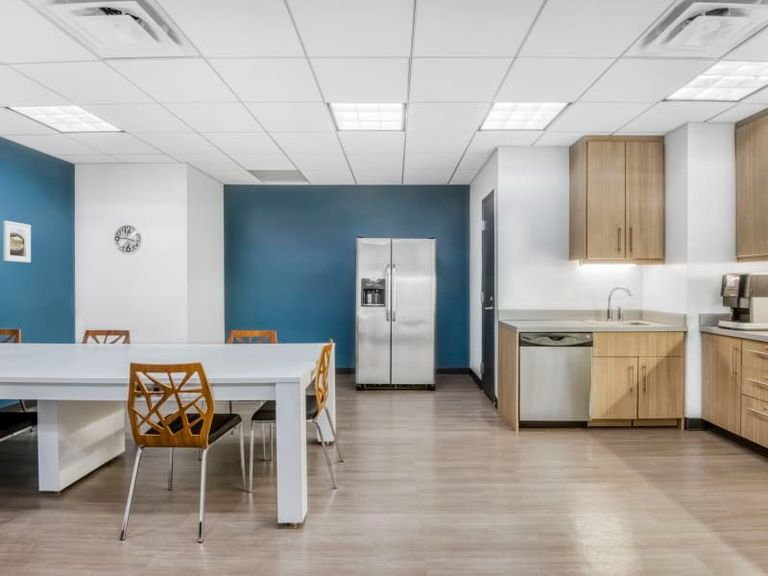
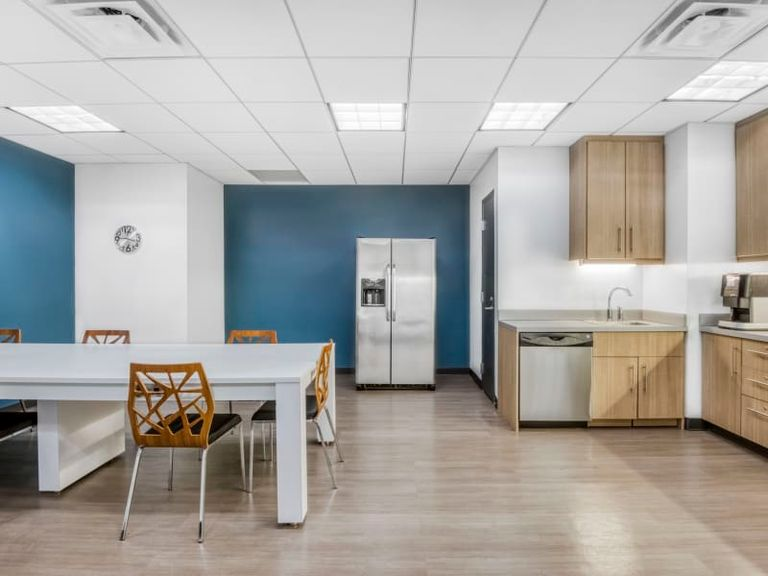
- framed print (17, 242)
